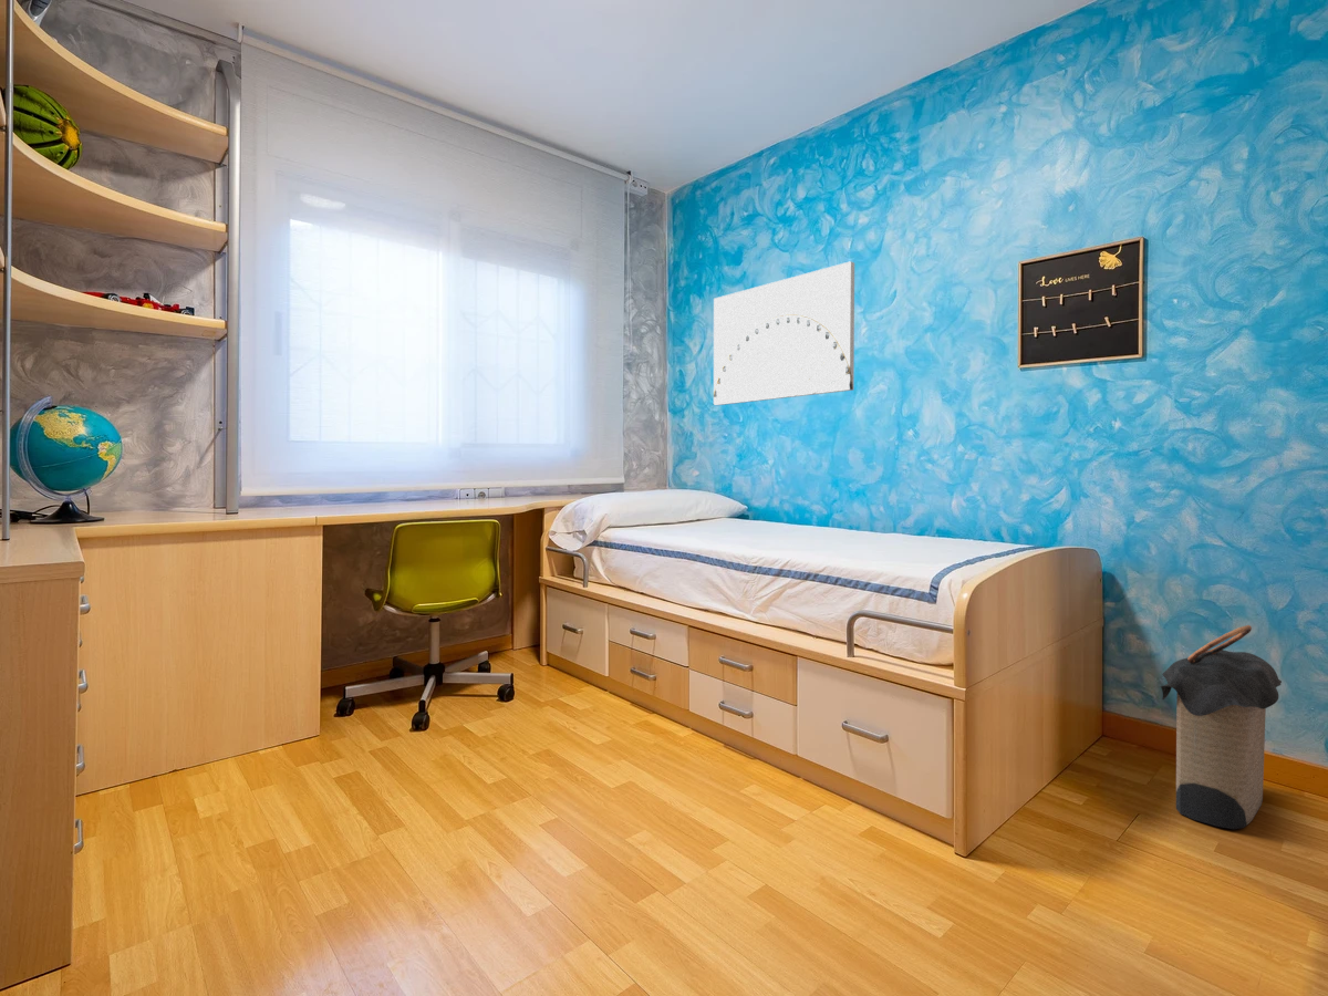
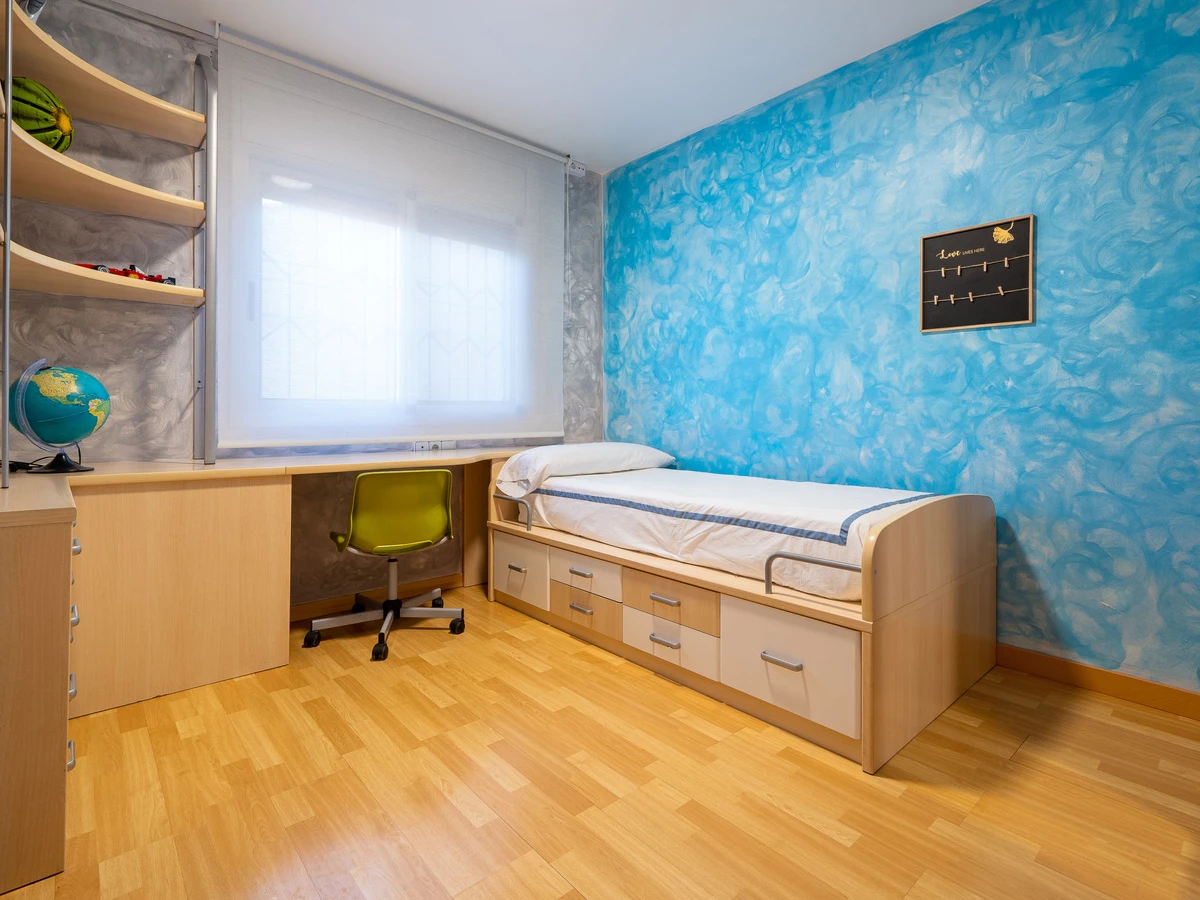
- laundry hamper (1217, 709)
- wall art (777, 340)
